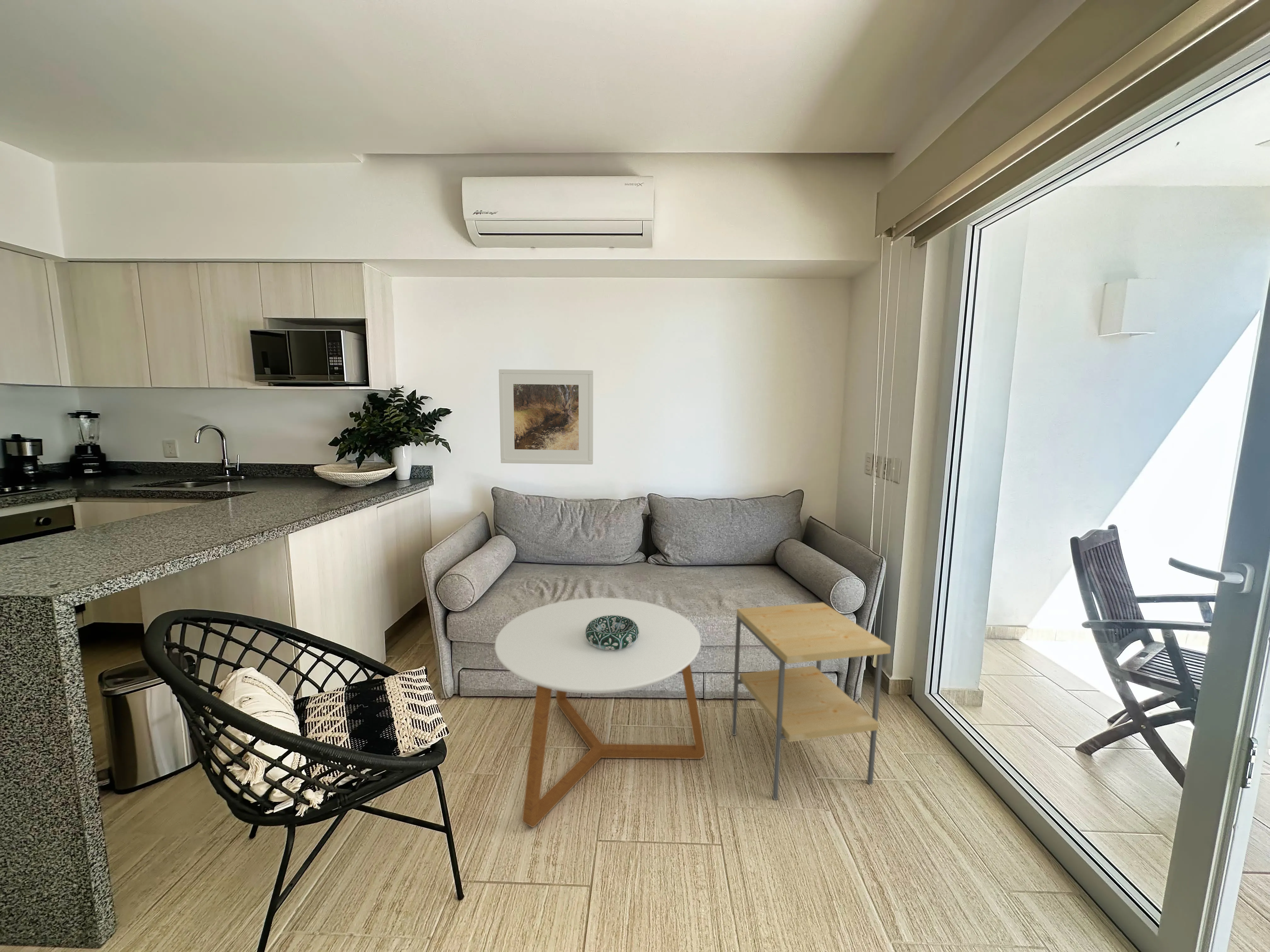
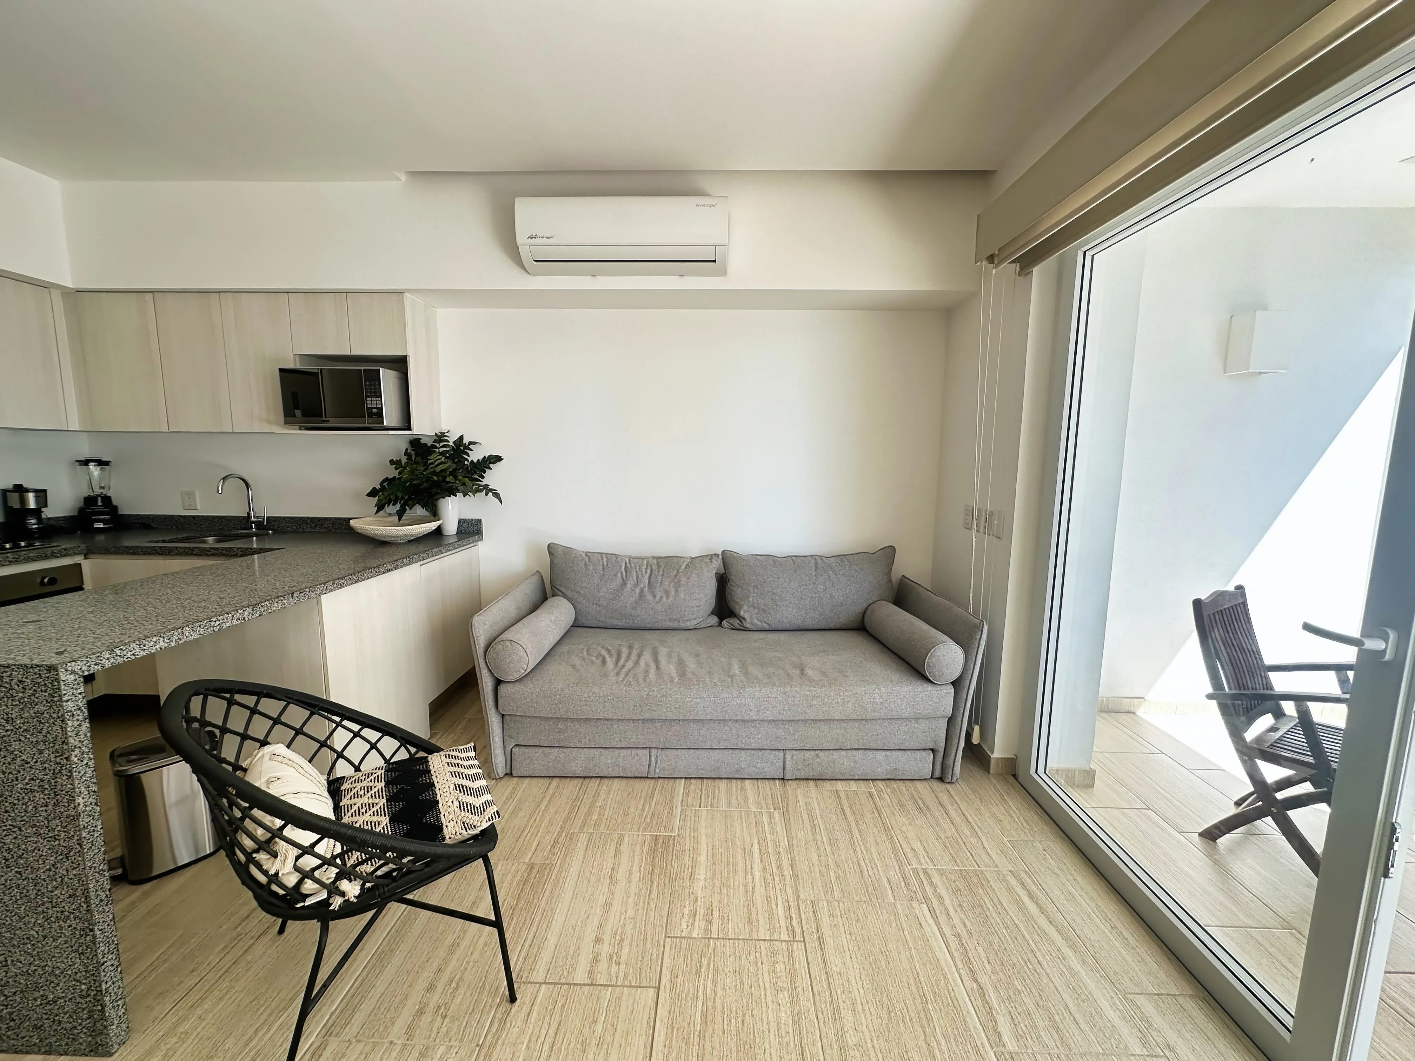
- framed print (546, 417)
- side table (803, 694)
- decorative bowl (612, 632)
- coffee table (603, 693)
